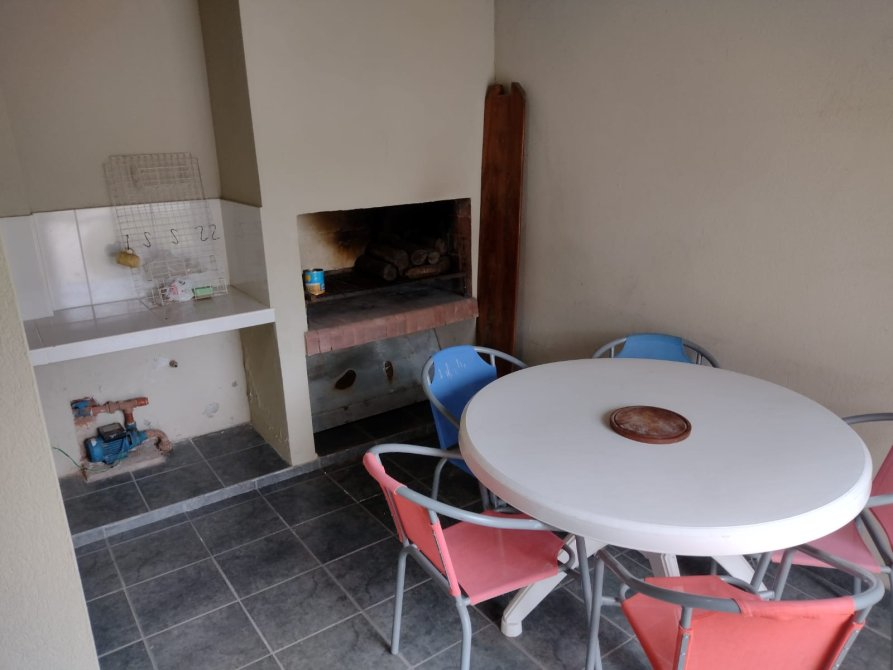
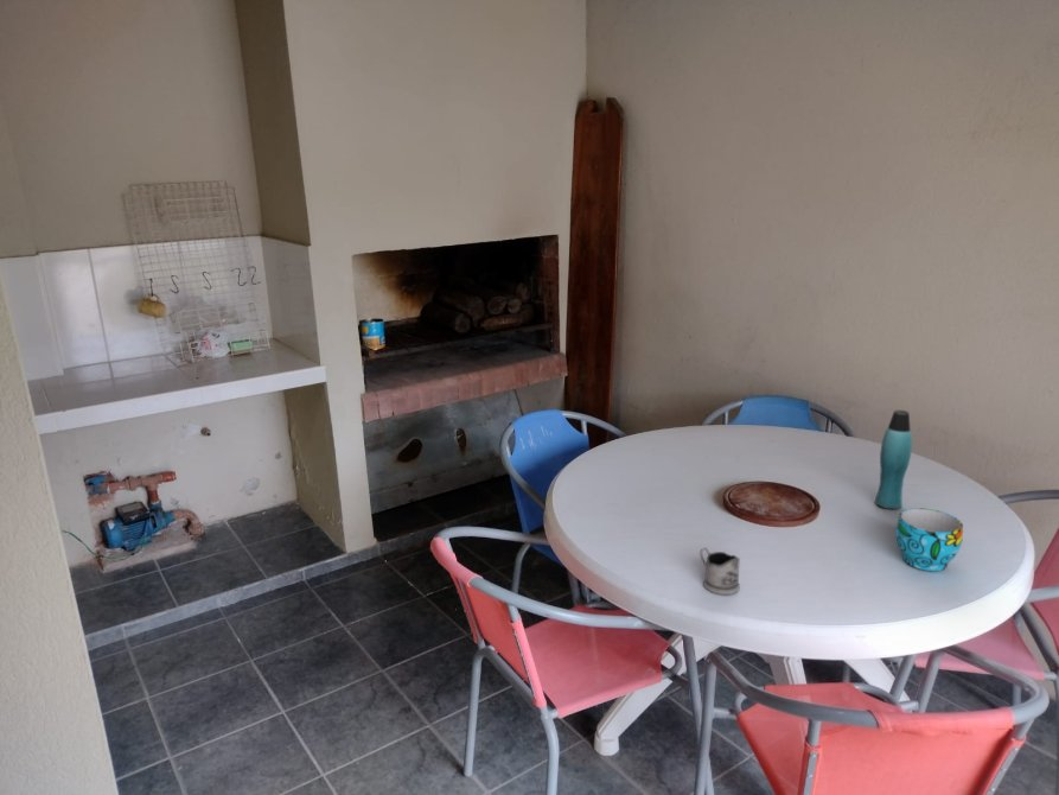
+ bottle (894, 459)
+ tea glass holder (717, 566)
+ cup (923, 539)
